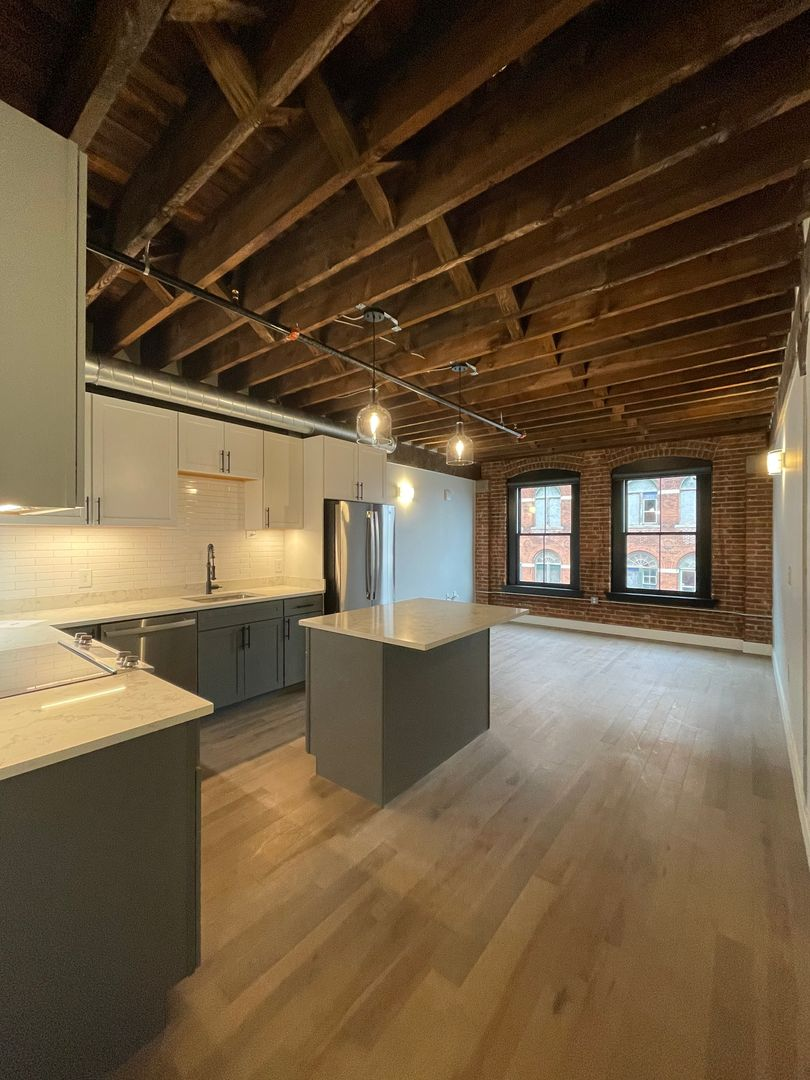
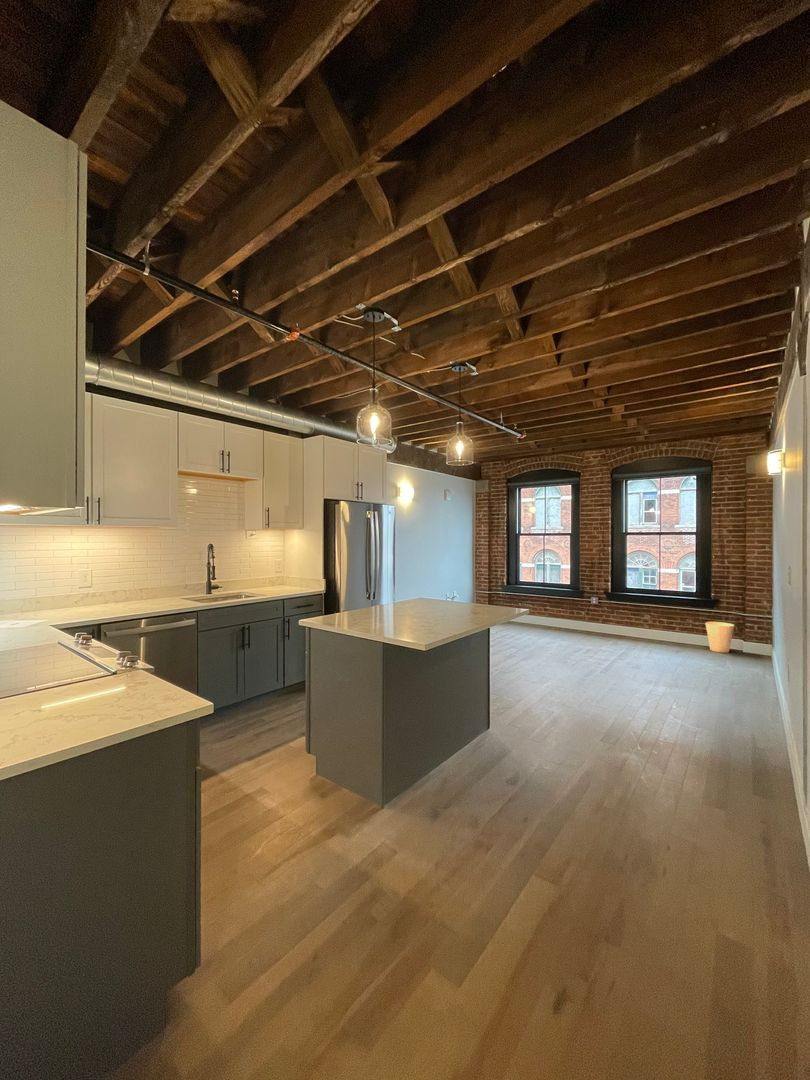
+ trash can (719, 637)
